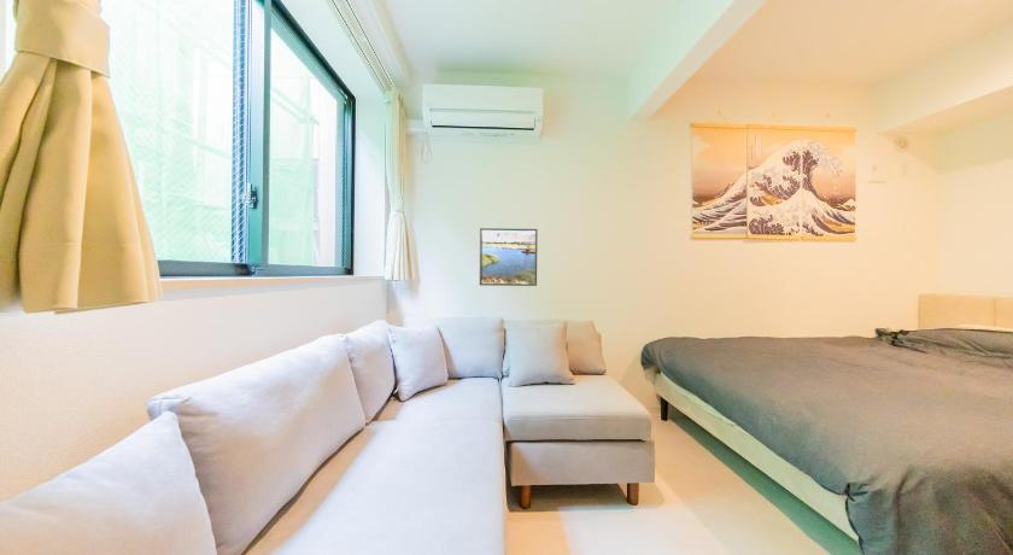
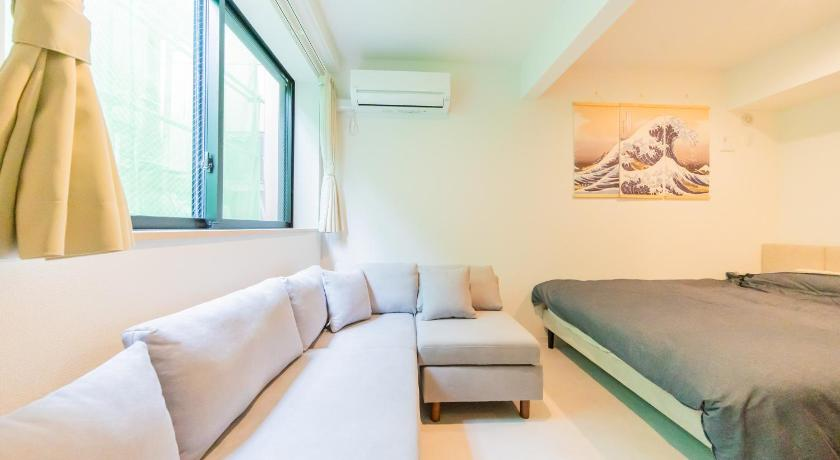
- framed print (508, 257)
